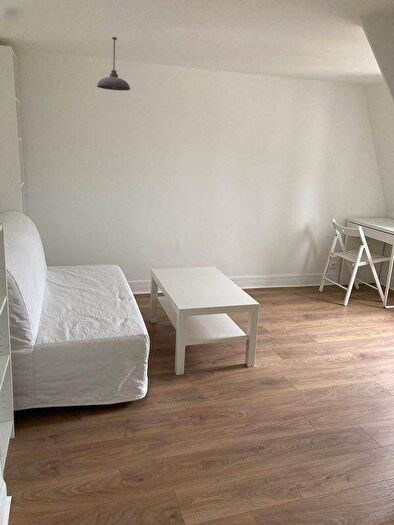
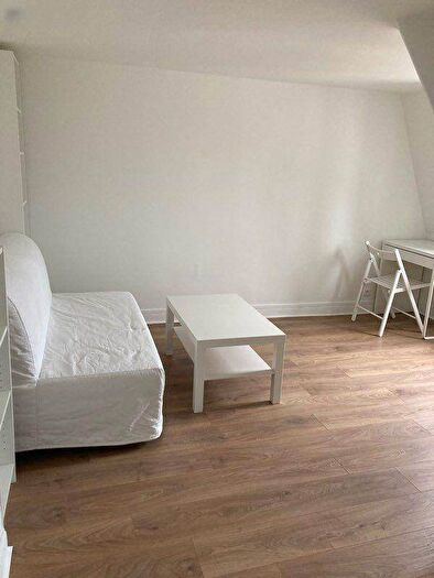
- pendant light (114, 63)
